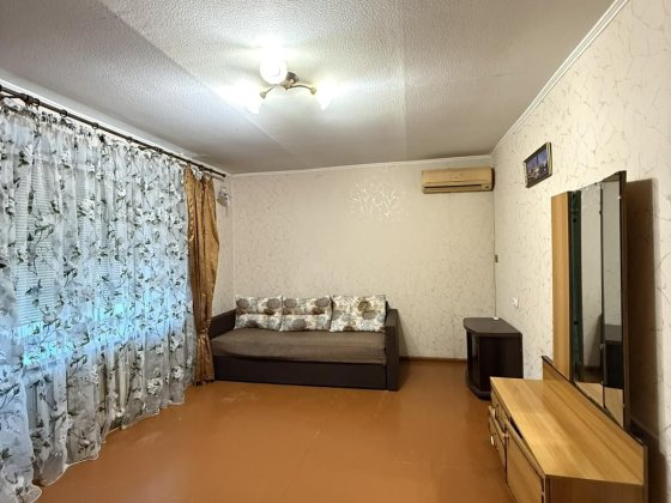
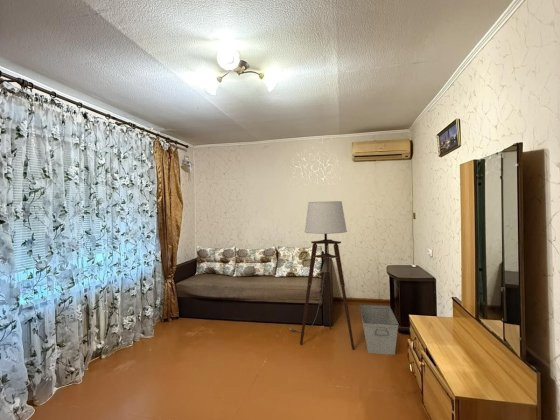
+ storage bin (377, 327)
+ floor lamp (313, 270)
